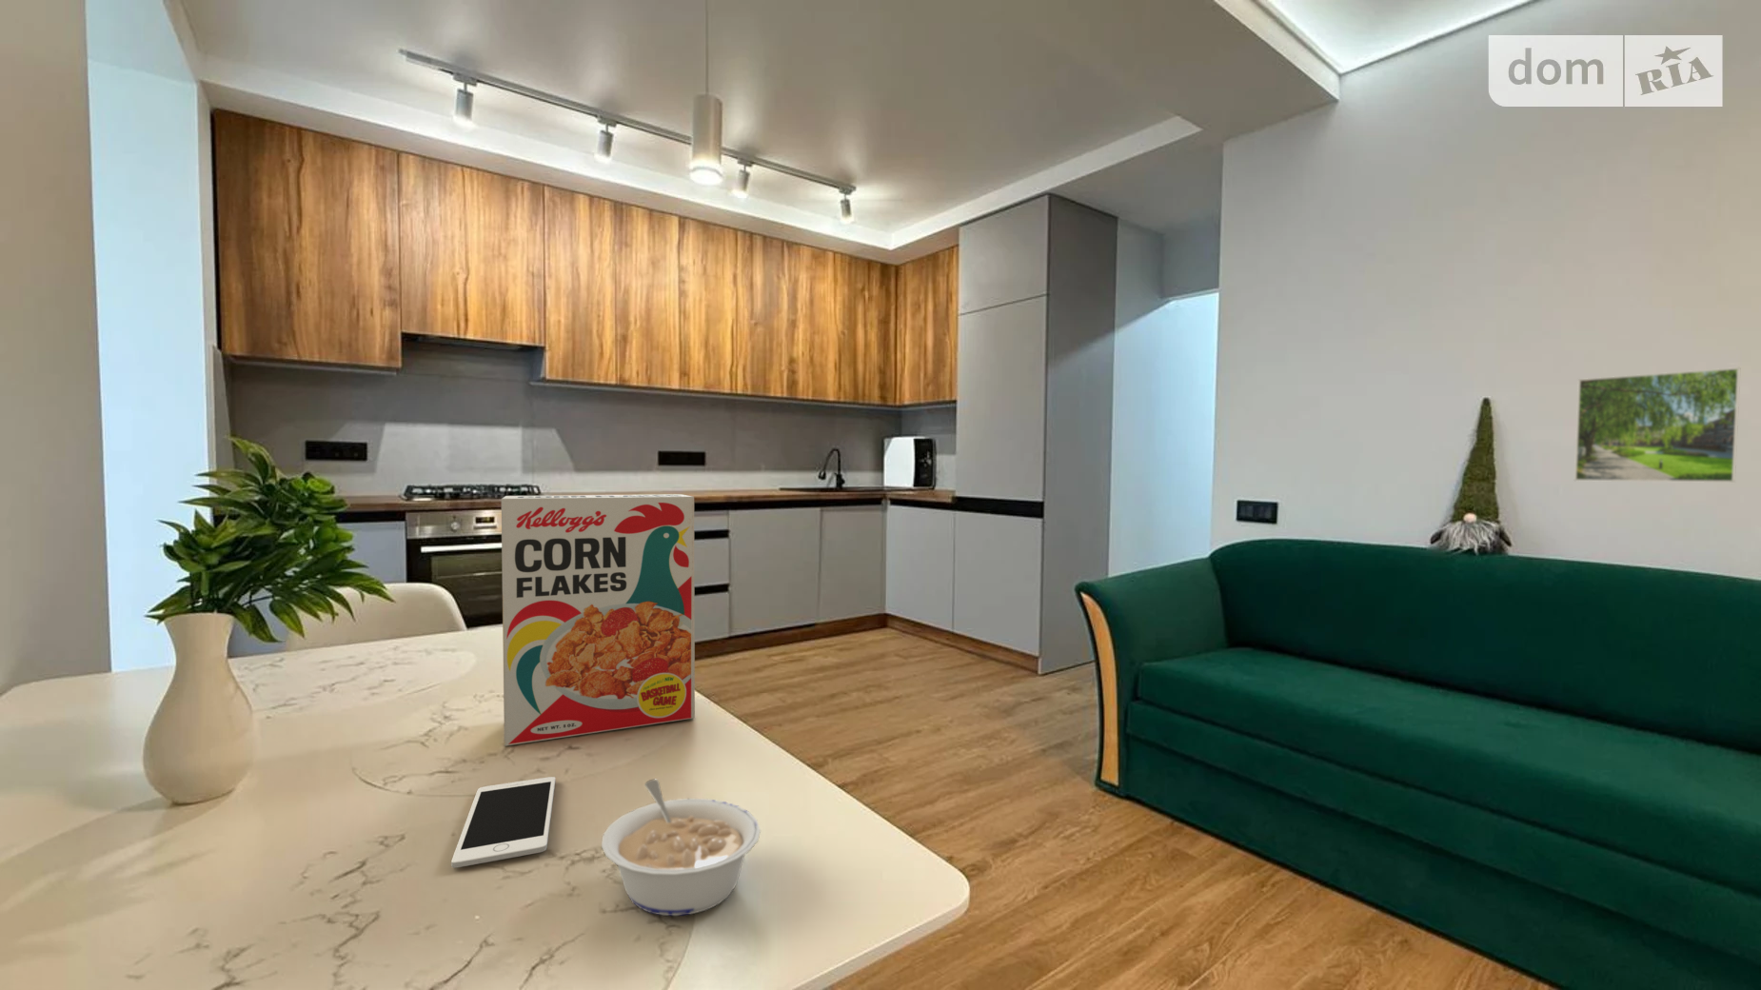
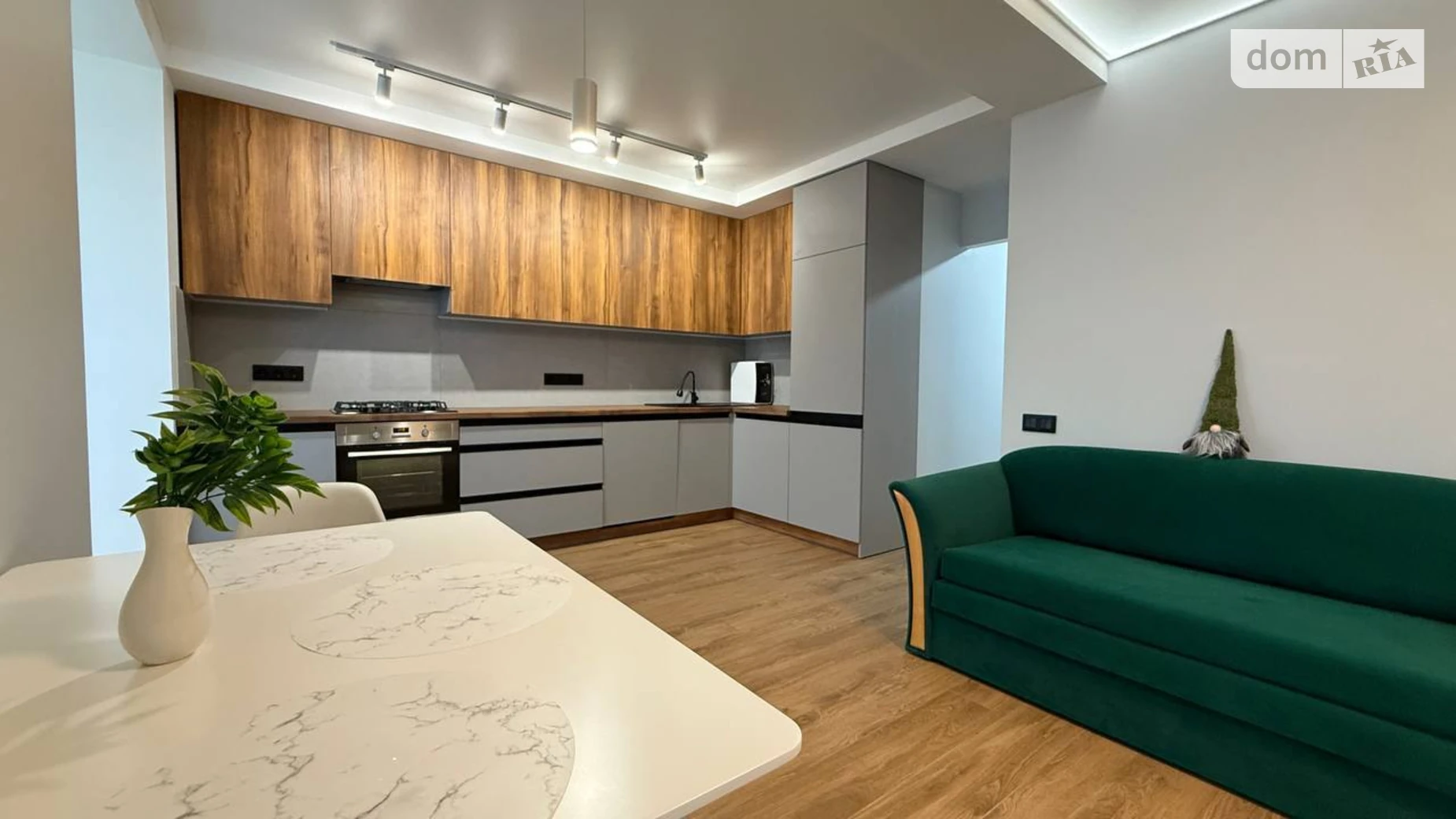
- legume (677, 852)
- cereal box (601, 608)
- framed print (1651, 428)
- cell phone (509, 817)
